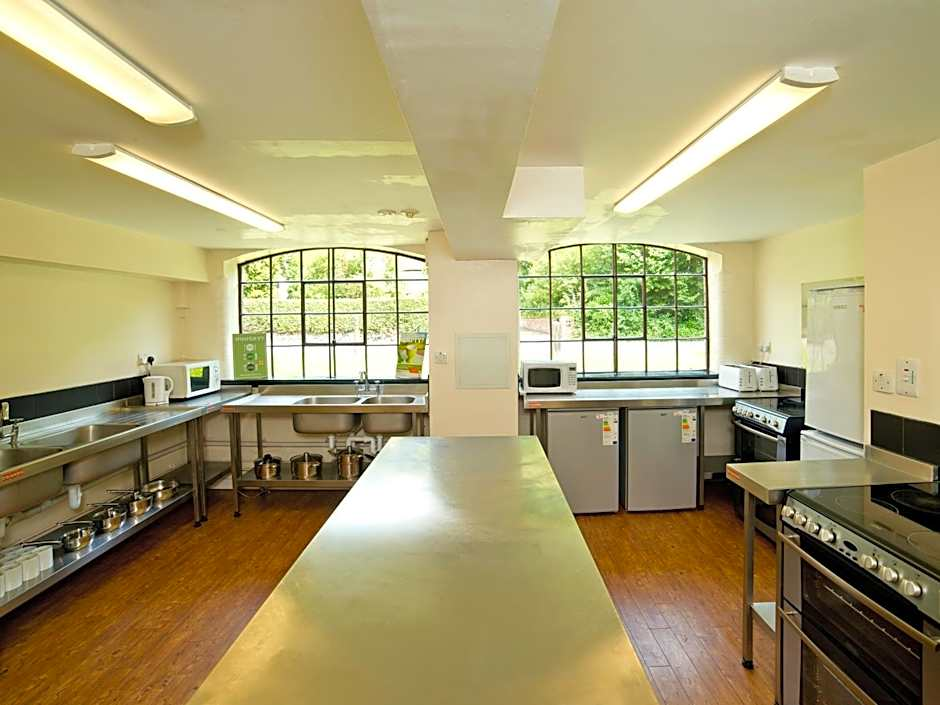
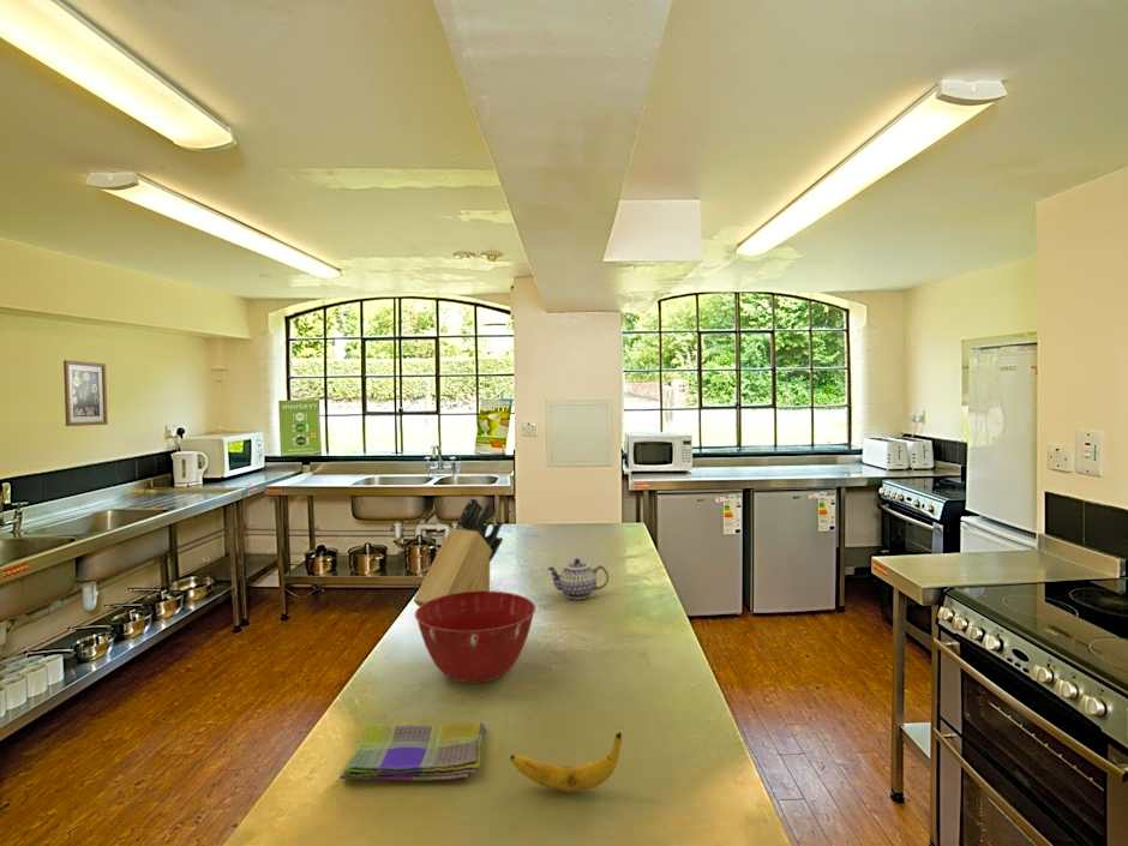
+ mixing bowl (476, 640)
+ knife block (461, 550)
+ dish towel (419, 748)
+ banana (565, 767)
+ teapot (577, 576)
+ wall art (86, 394)
